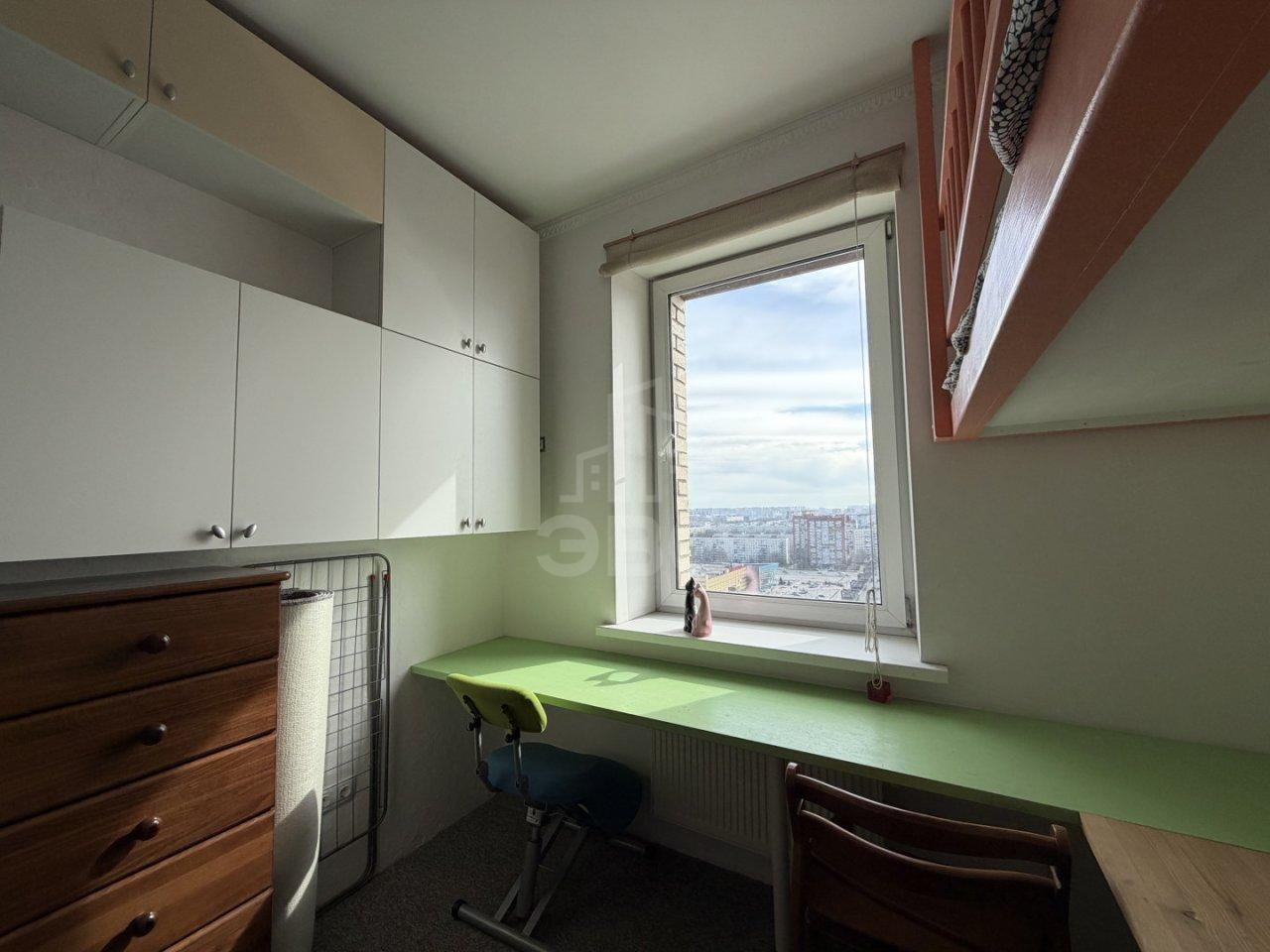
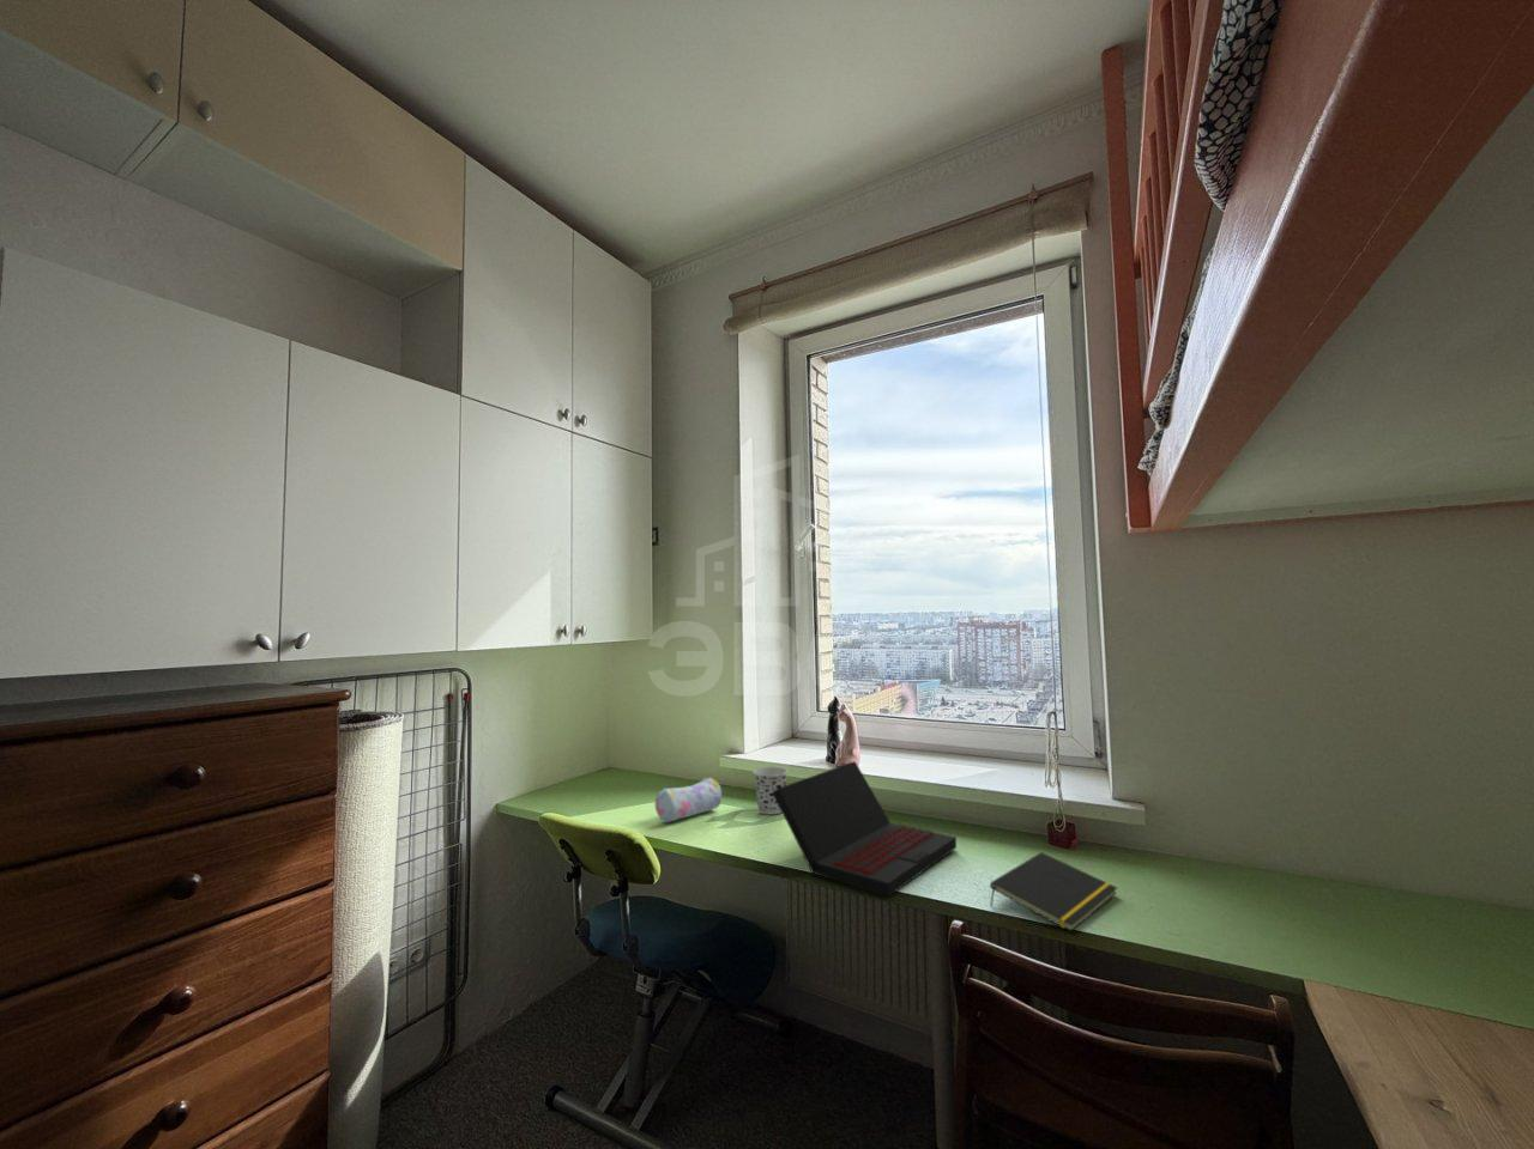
+ laptop (865, 817)
+ pencil case (690, 798)
+ notepad (1053, 887)
+ cup (771, 789)
